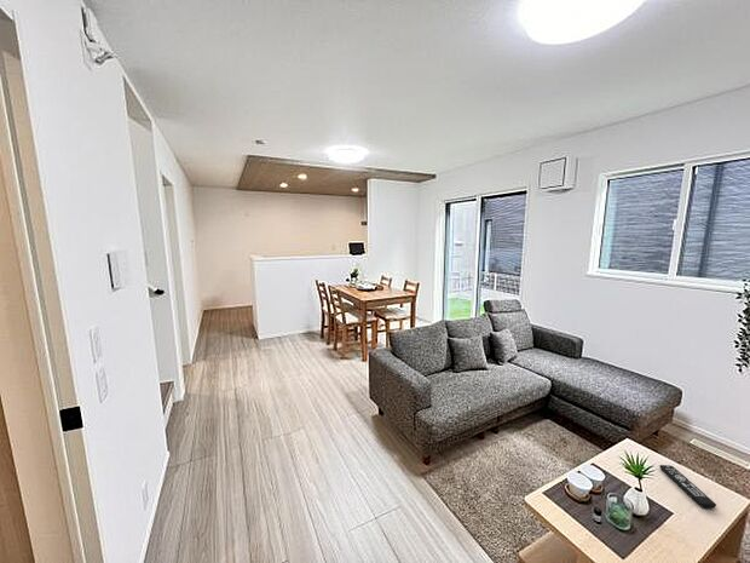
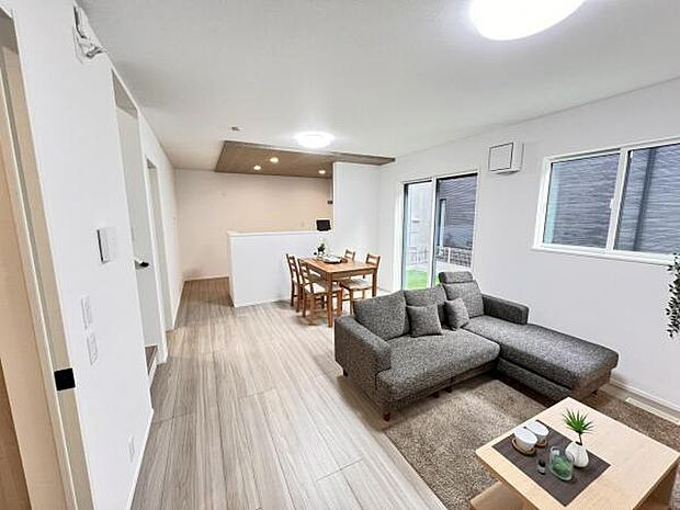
- remote control (685, 484)
